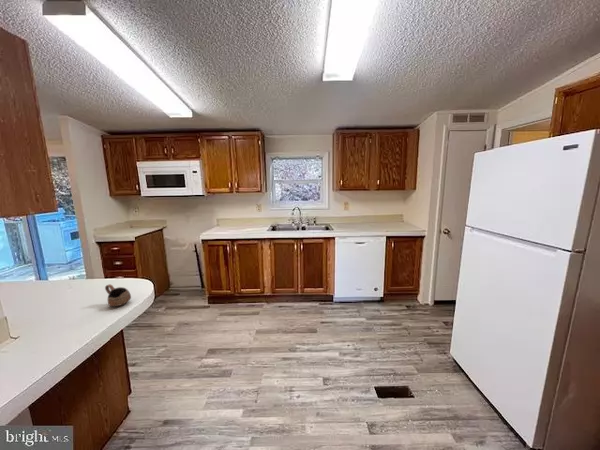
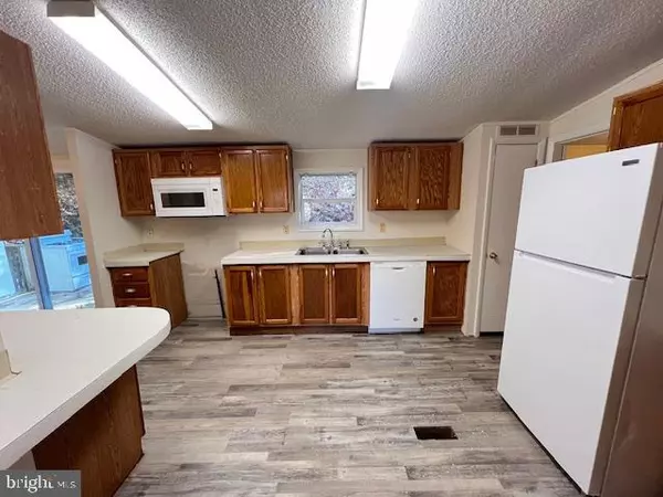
- cup (118, 294)
